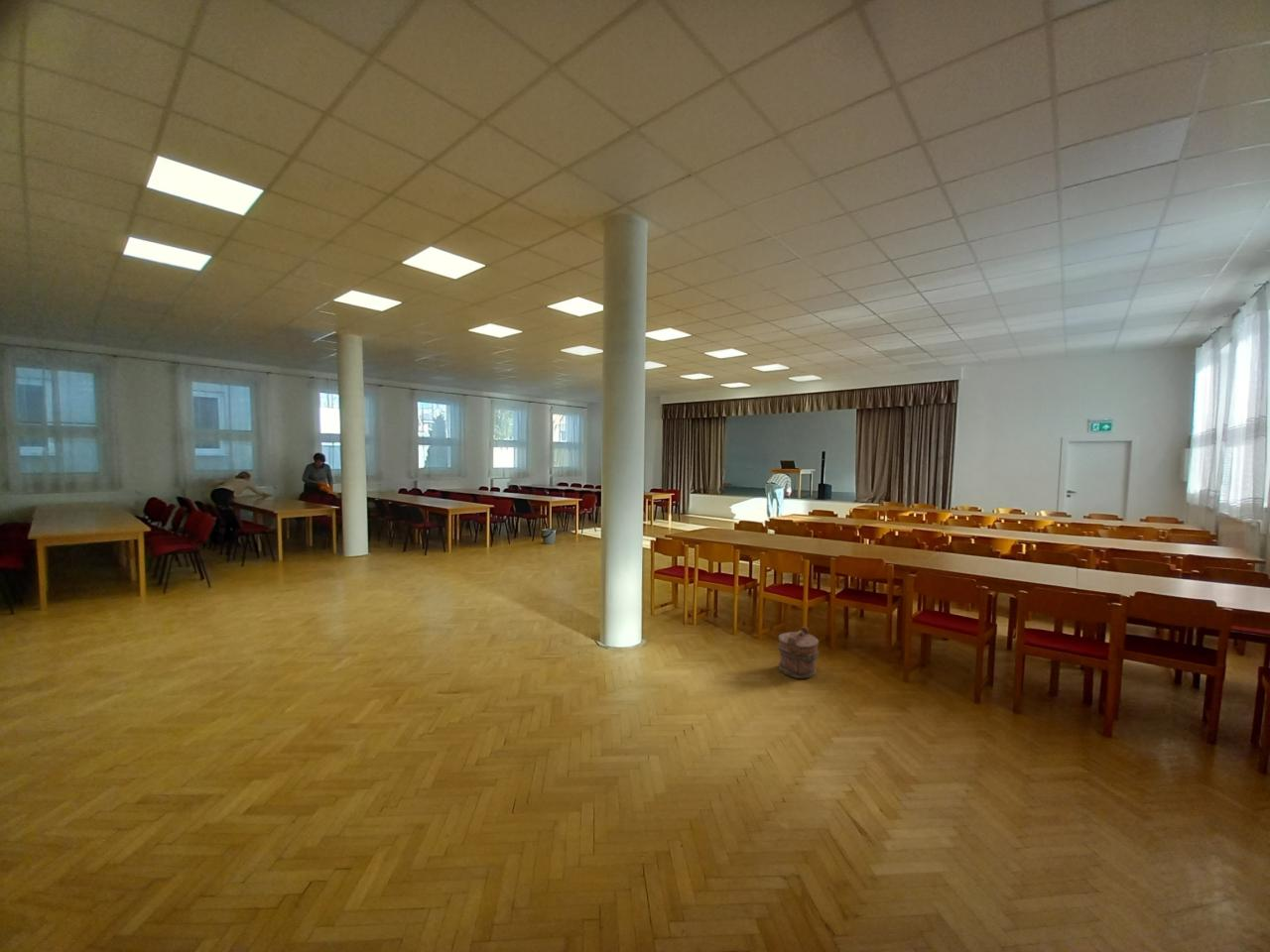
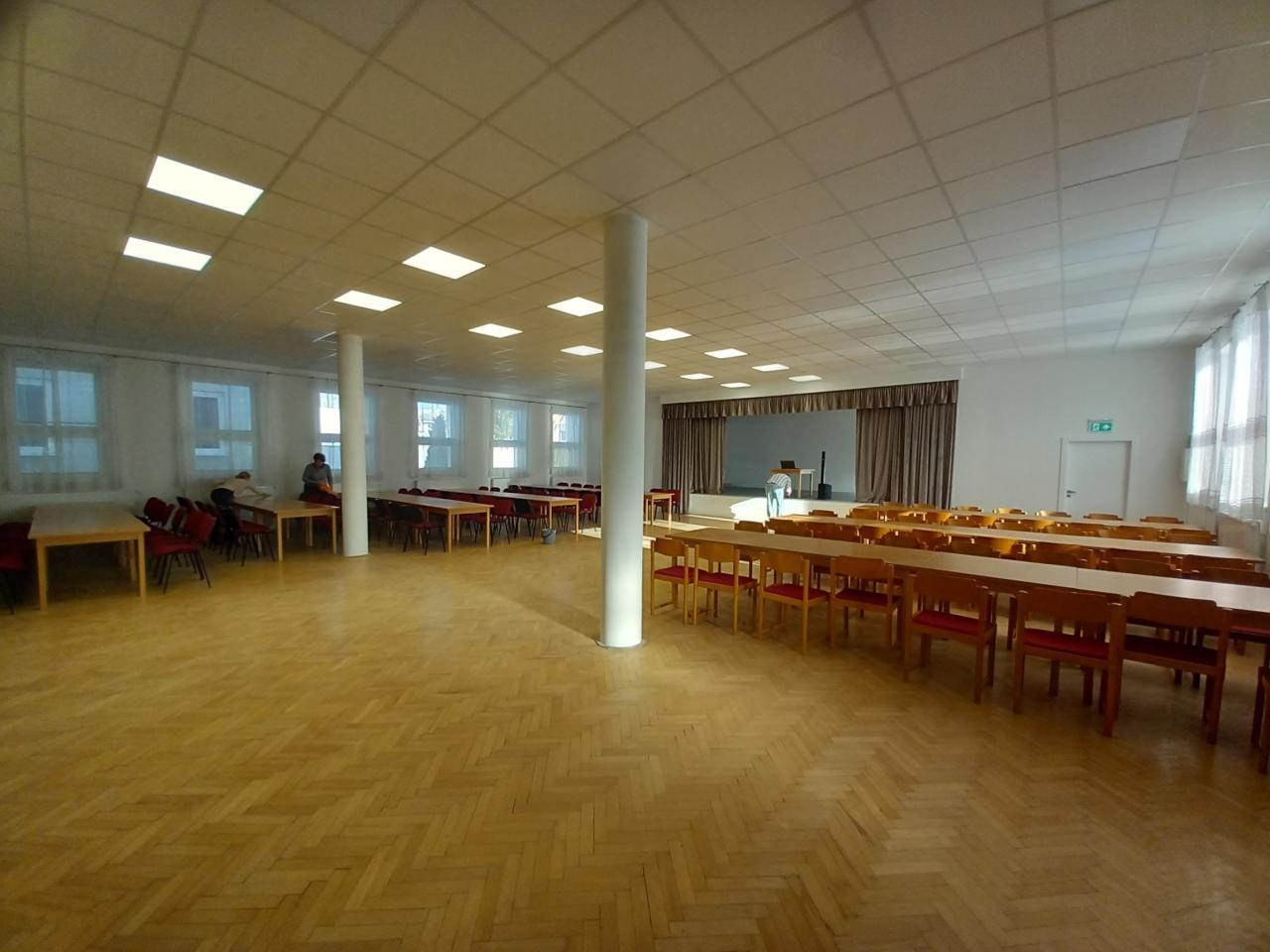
- bucket (798, 652)
